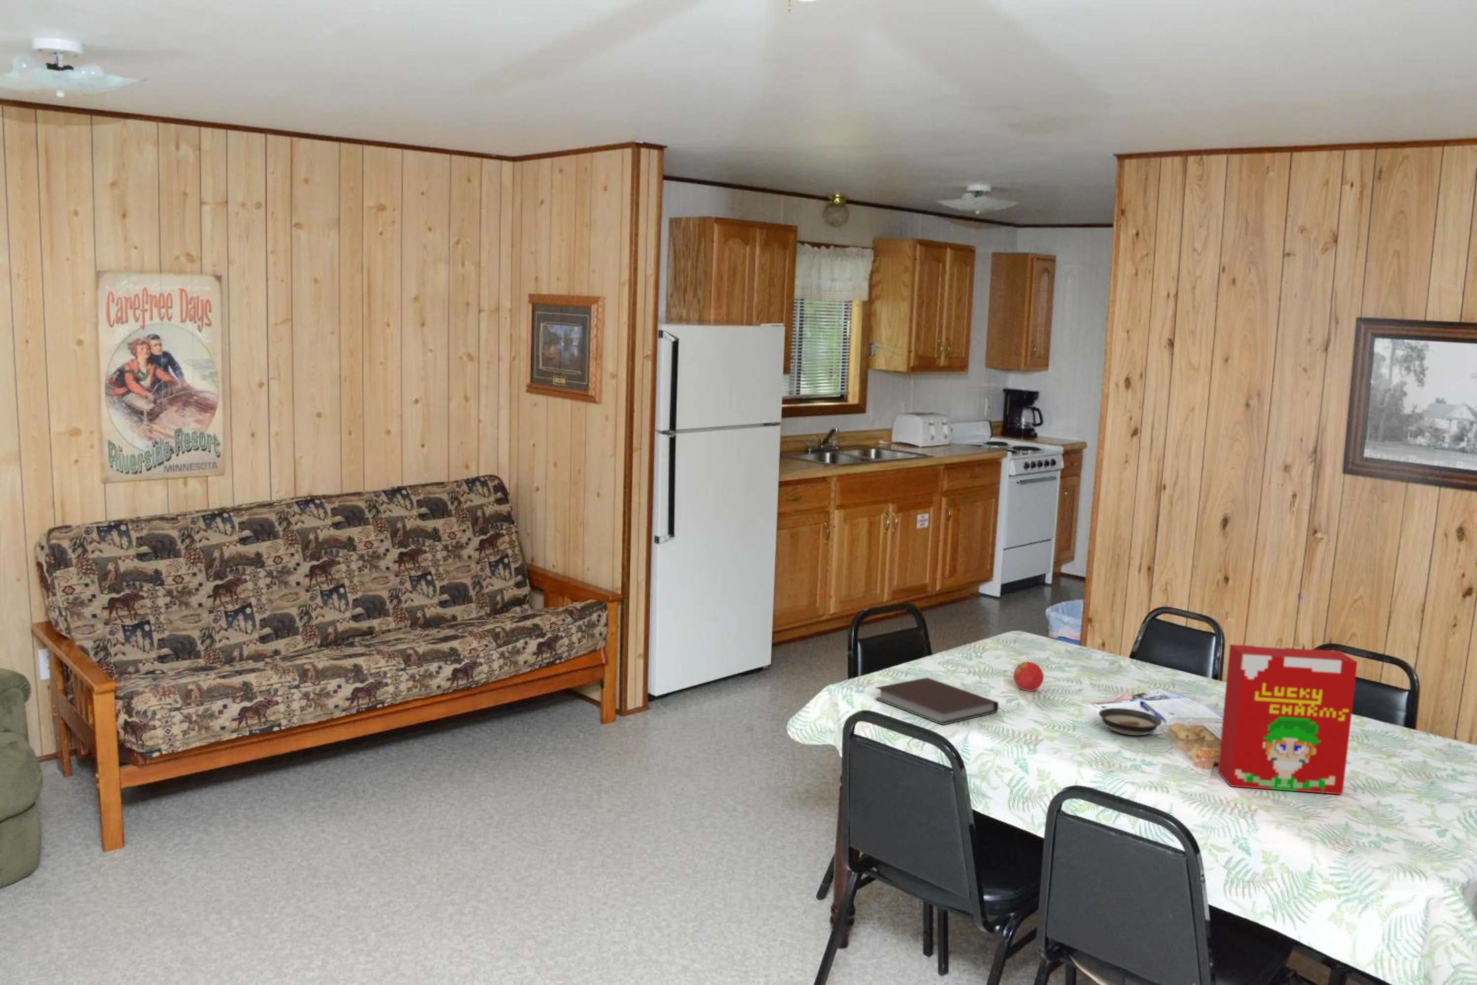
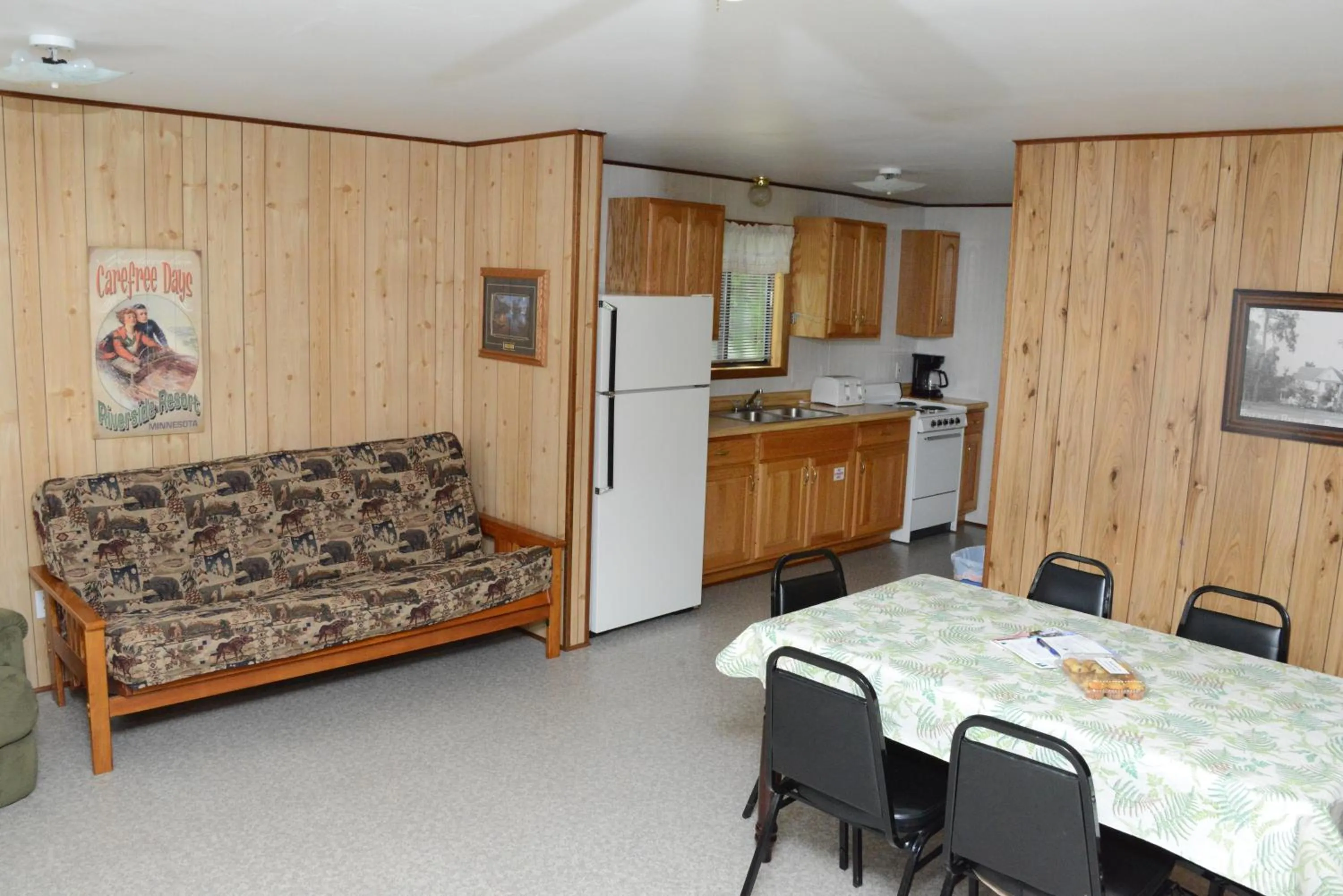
- saucer (1129, 723)
- notebook (936, 699)
- cereal box (1286, 719)
- fruit (1028, 676)
